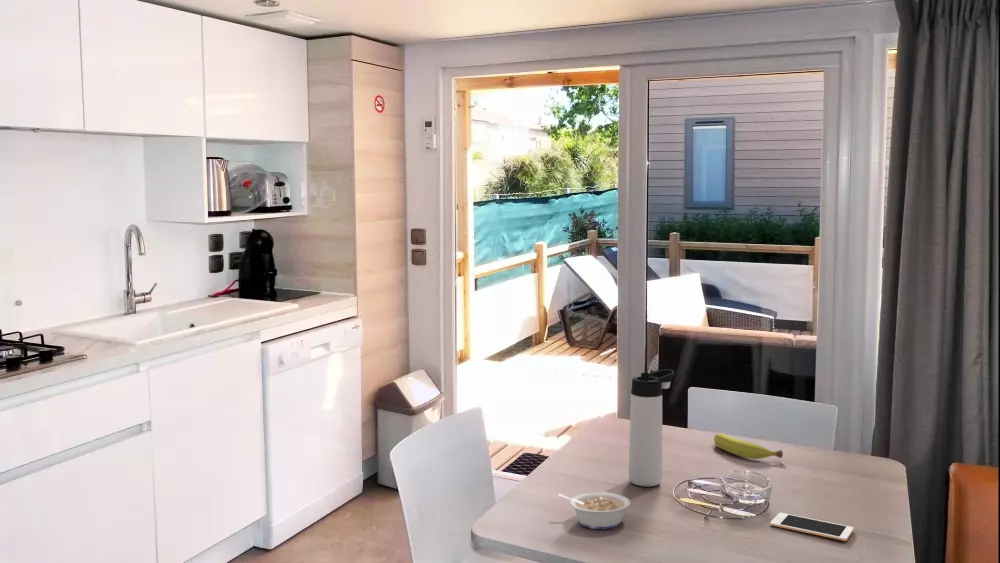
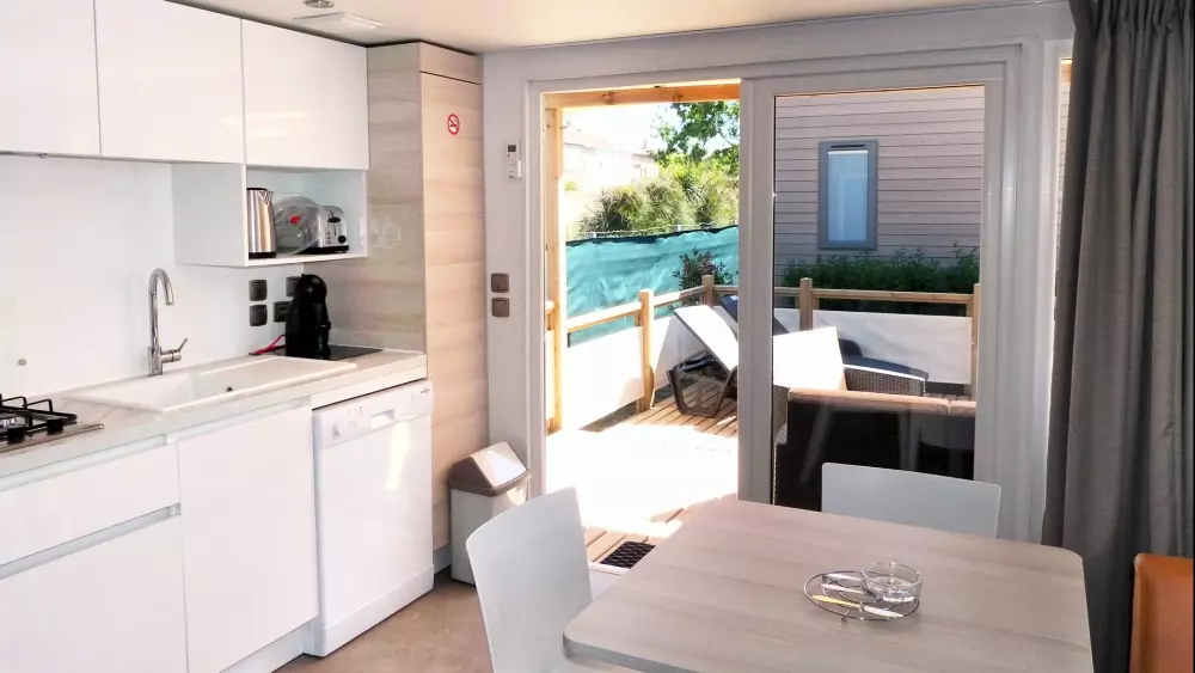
- fruit (743, 444)
- legume (597, 510)
- cell phone (811, 526)
- thermos bottle (652, 426)
